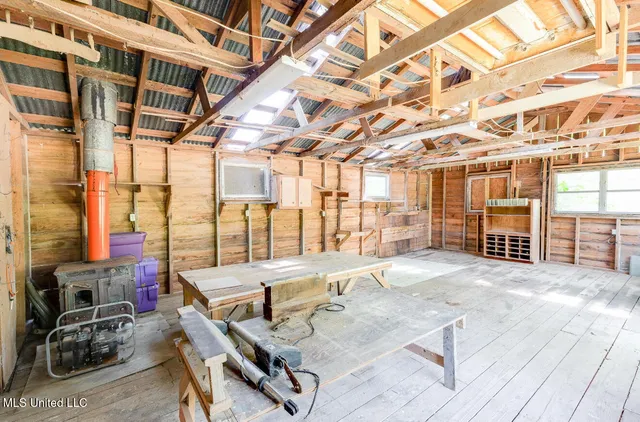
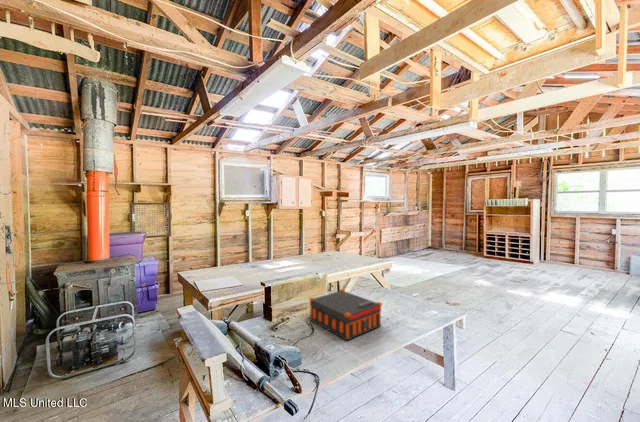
+ wall art (152, 219)
+ toolbox (352, 294)
